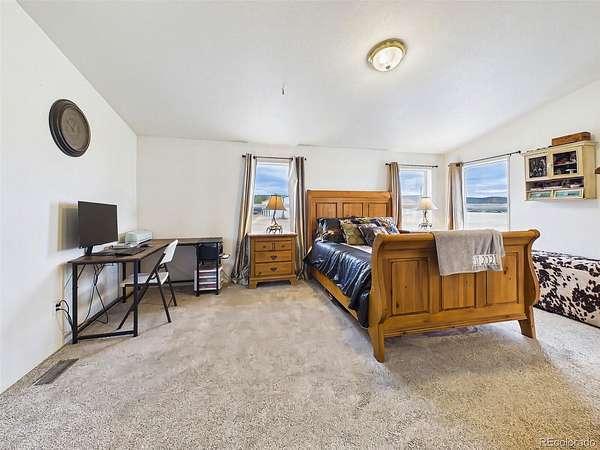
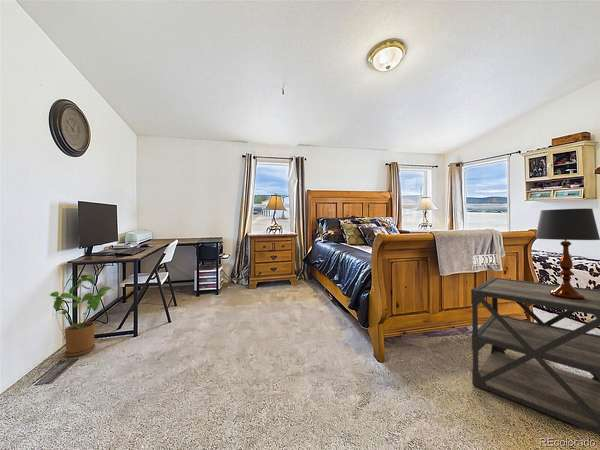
+ table lamp (565, 251)
+ side table (539, 338)
+ house plant (84, 313)
